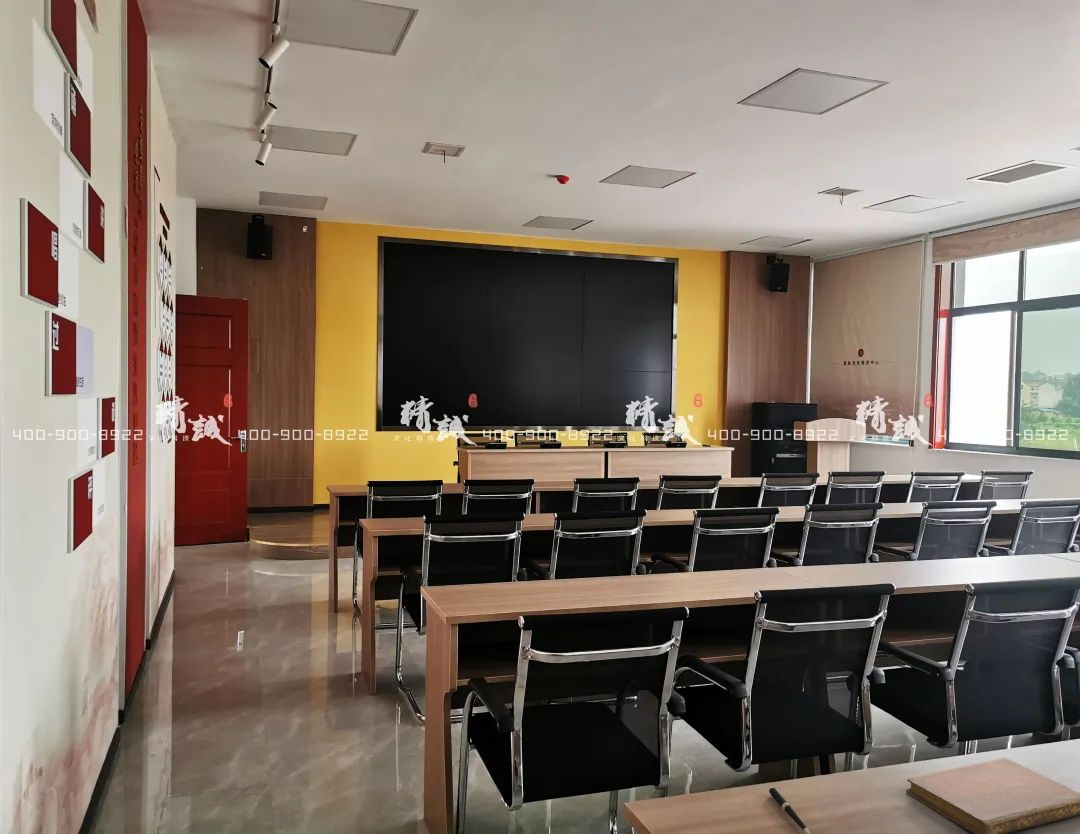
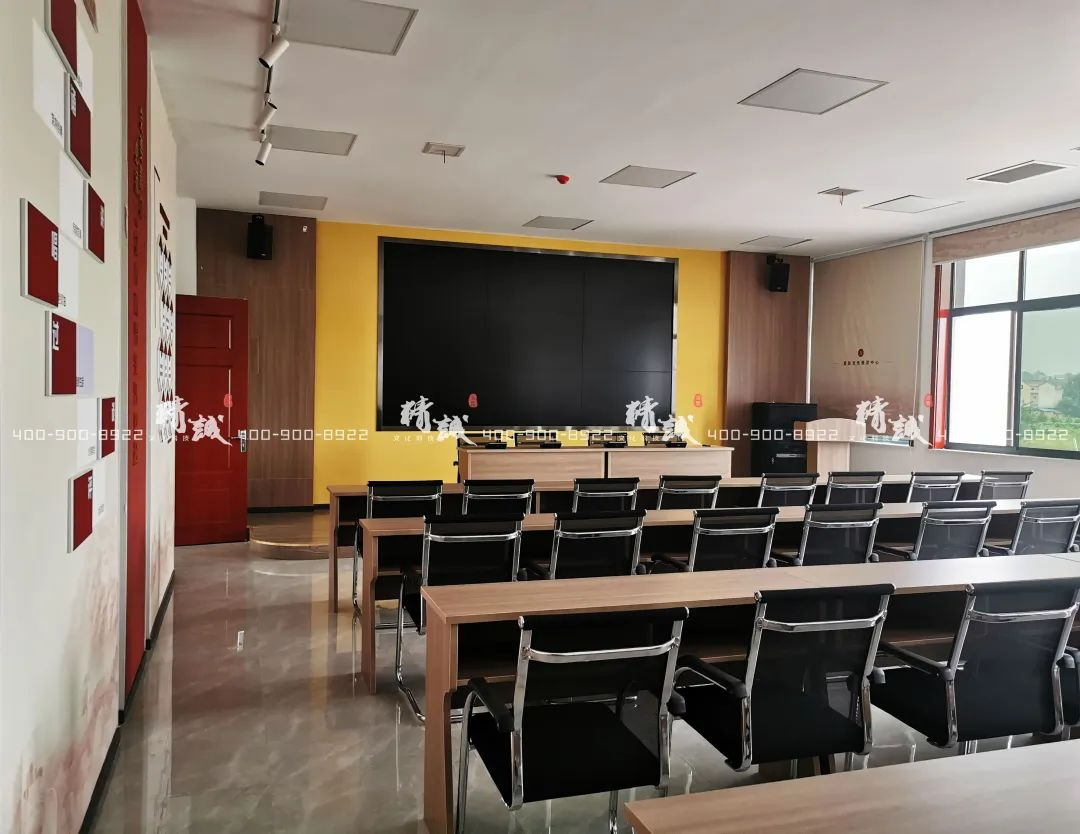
- pen (790, 811)
- notebook (996, 795)
